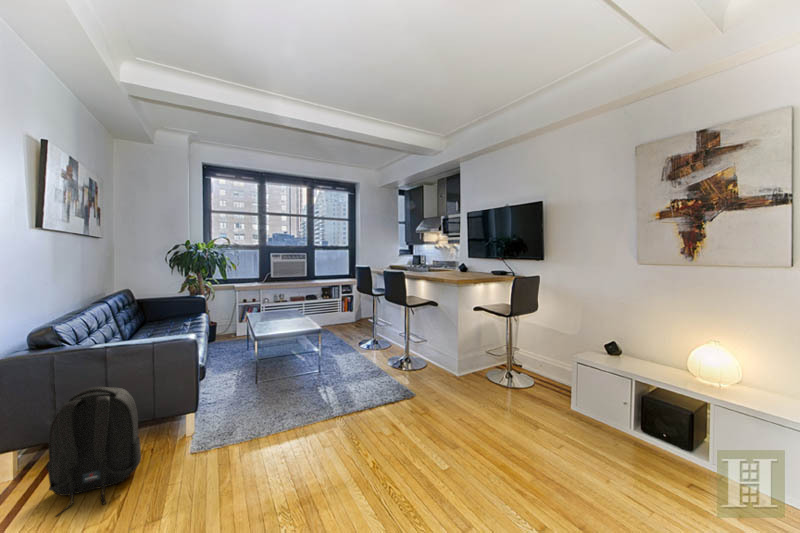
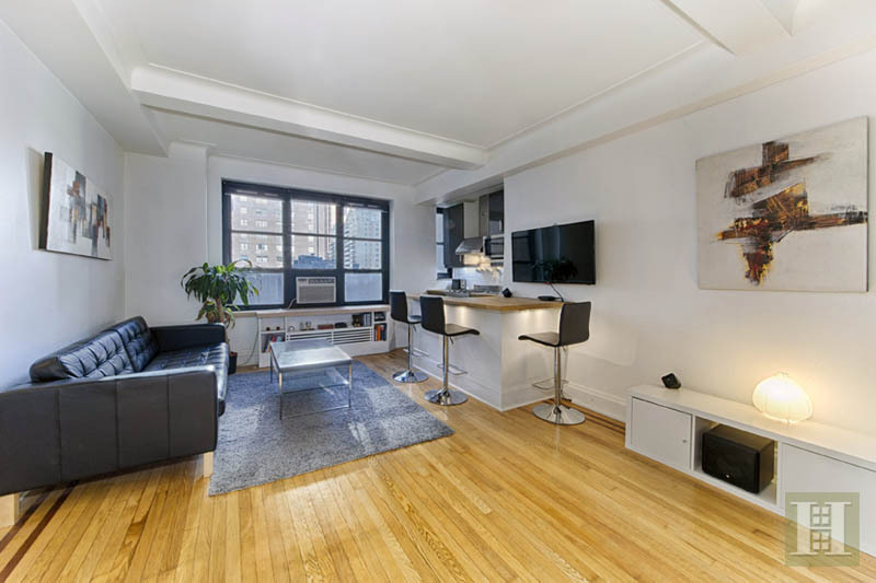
- backpack (94, 437)
